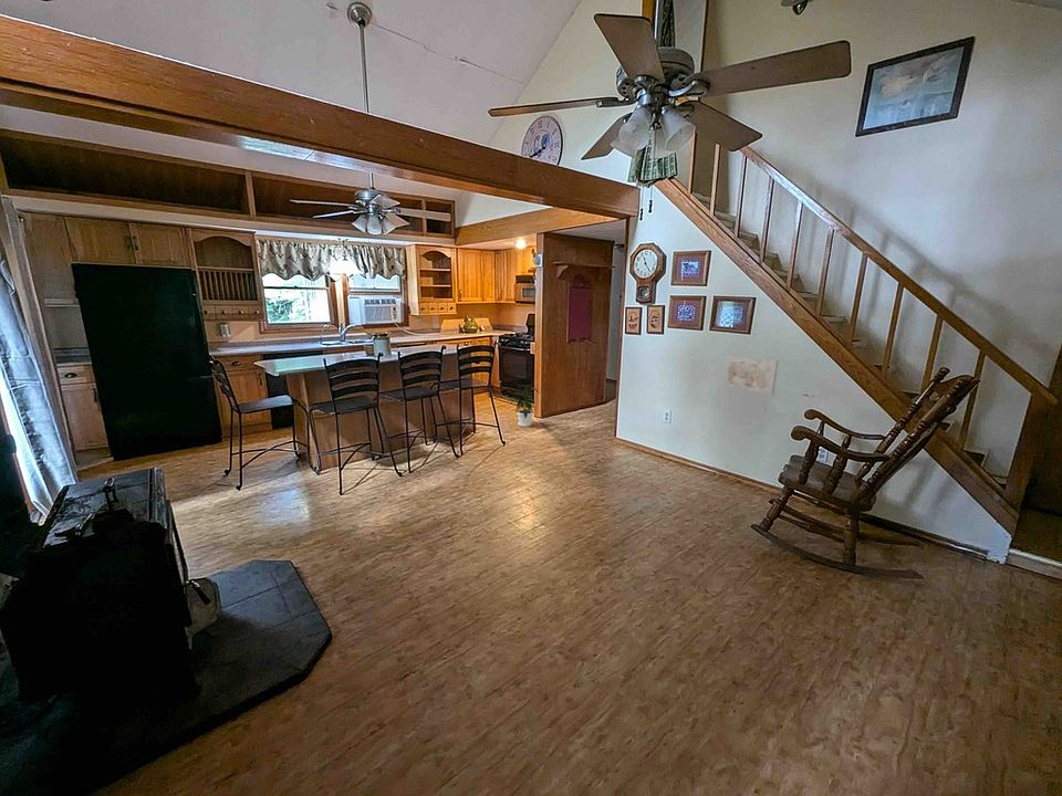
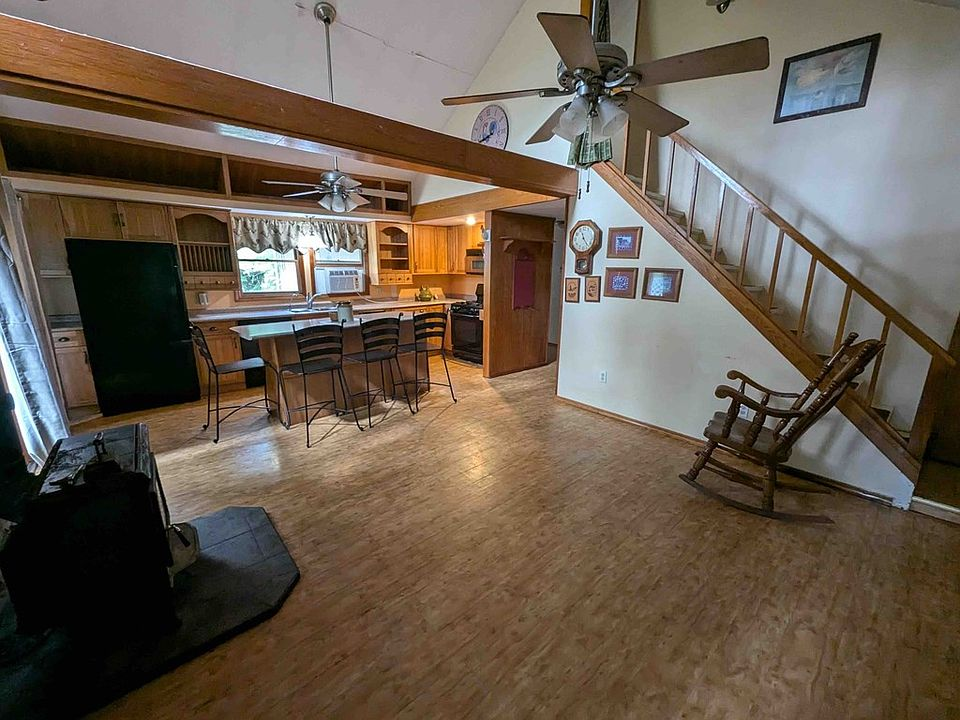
- house plant (523, 404)
- wall art (749, 374)
